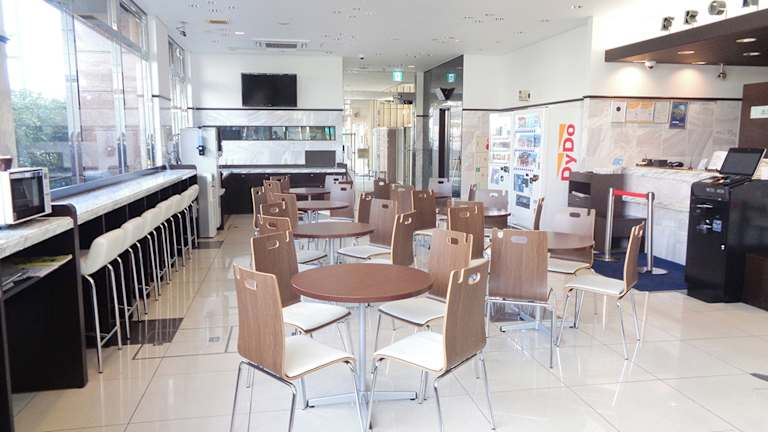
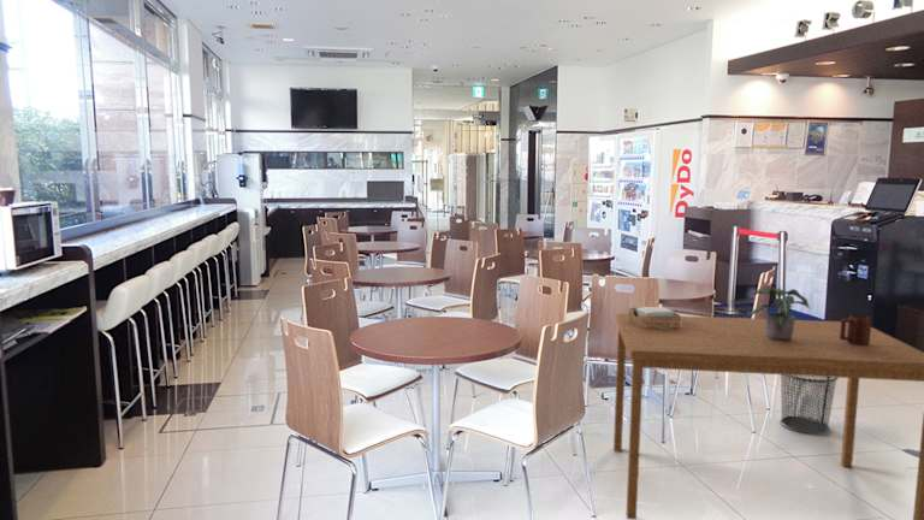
+ mug (854, 329)
+ napkin holder (653, 315)
+ waste bin (806, 398)
+ potted plant (778, 313)
+ dining table (752, 372)
